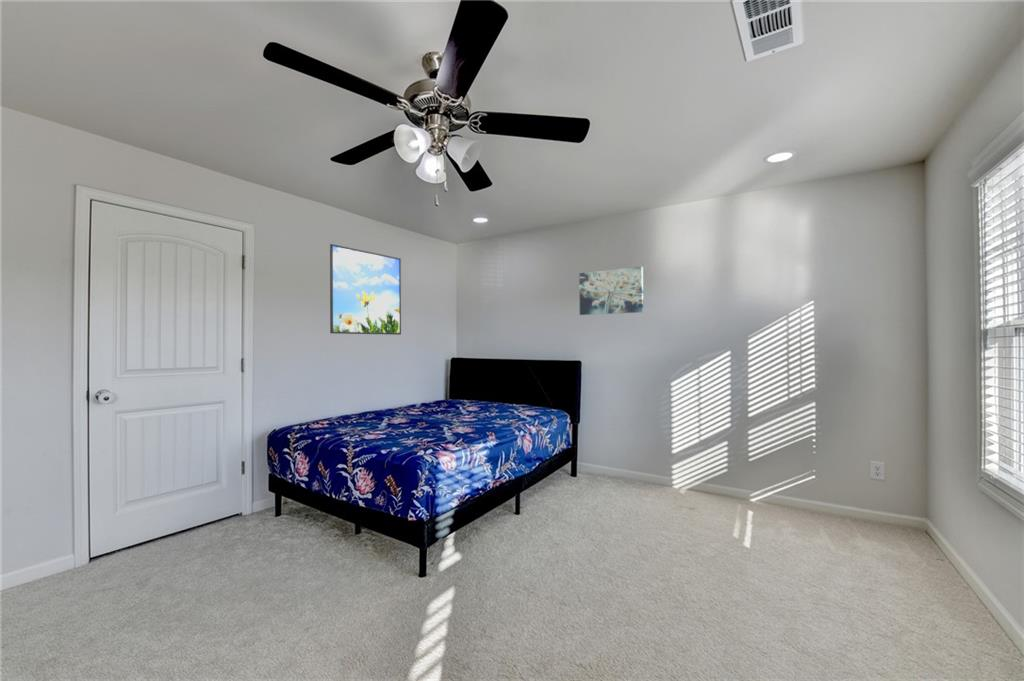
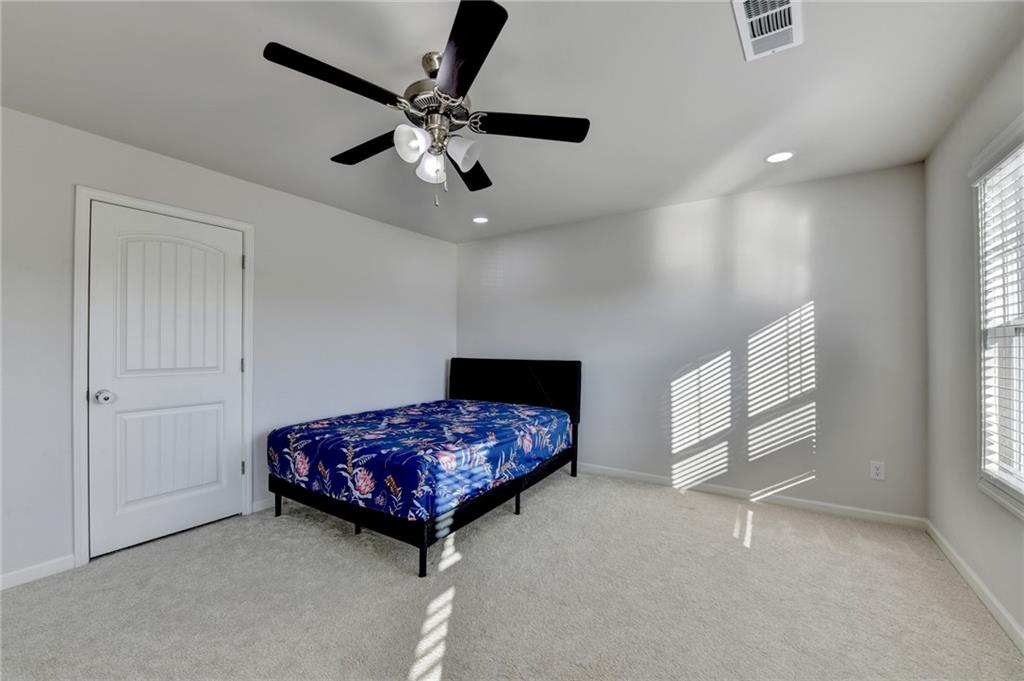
- wall art (610, 291)
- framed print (368, 292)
